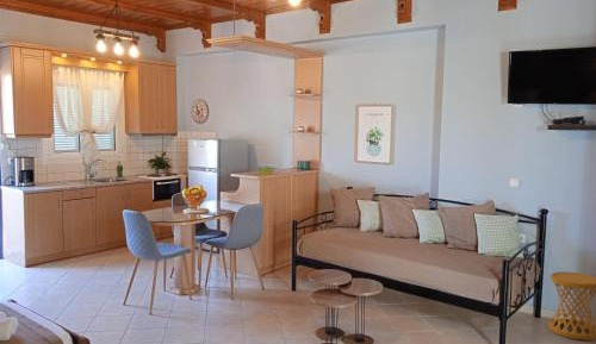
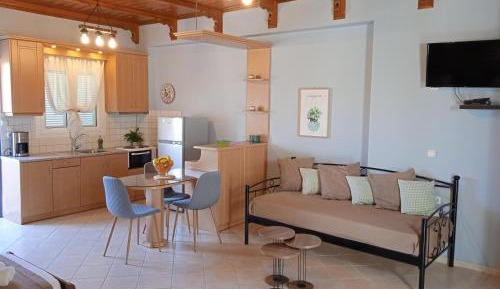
- side table (576, 304)
